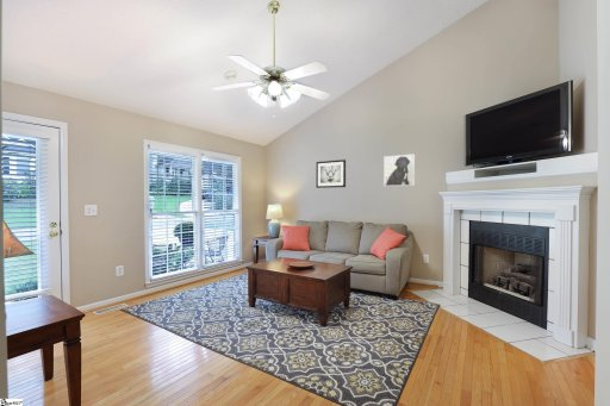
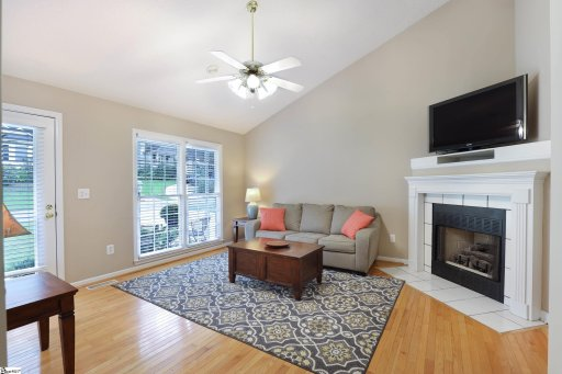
- wall art (330, 174)
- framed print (398, 170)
